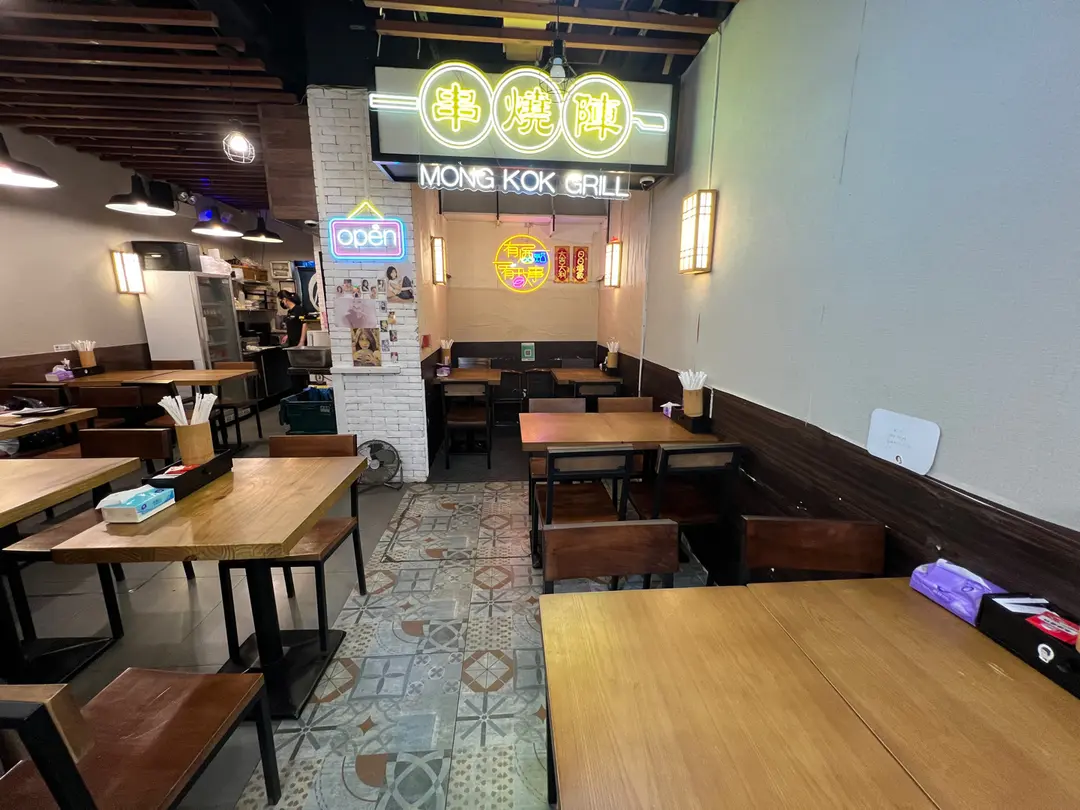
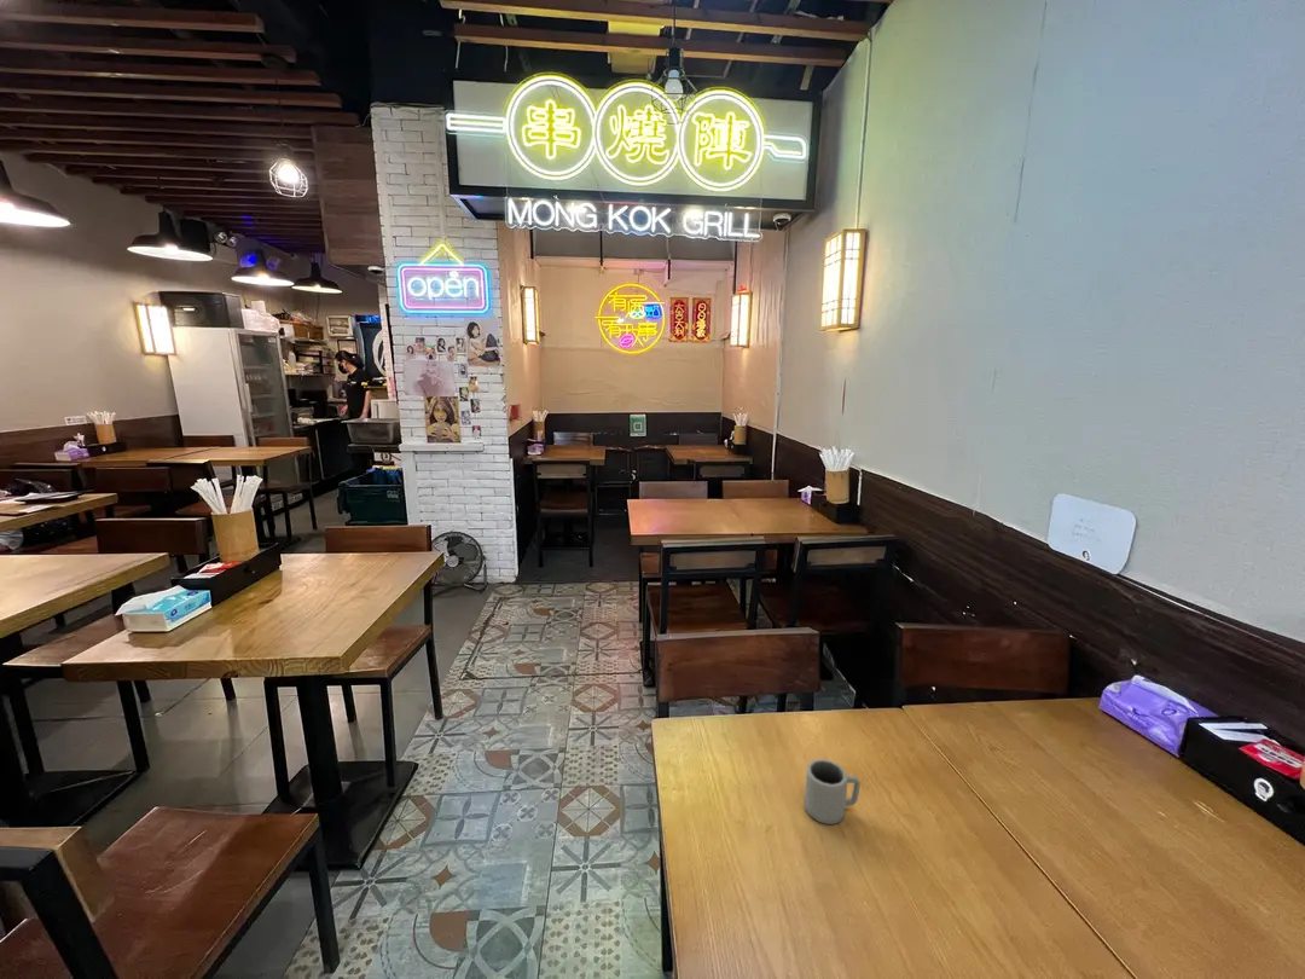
+ cup (831, 790)
